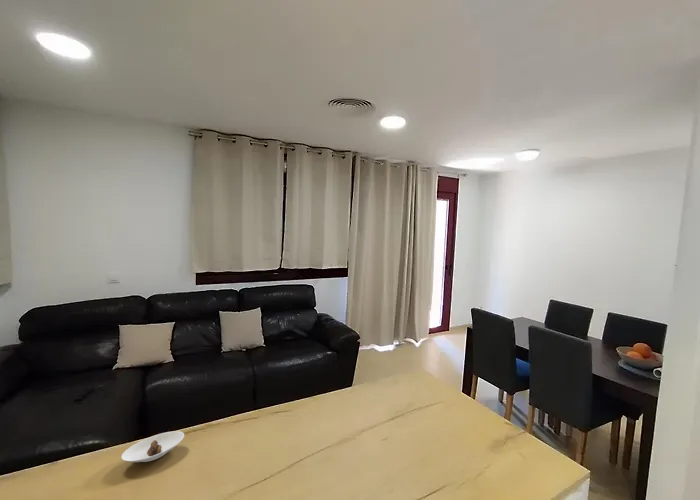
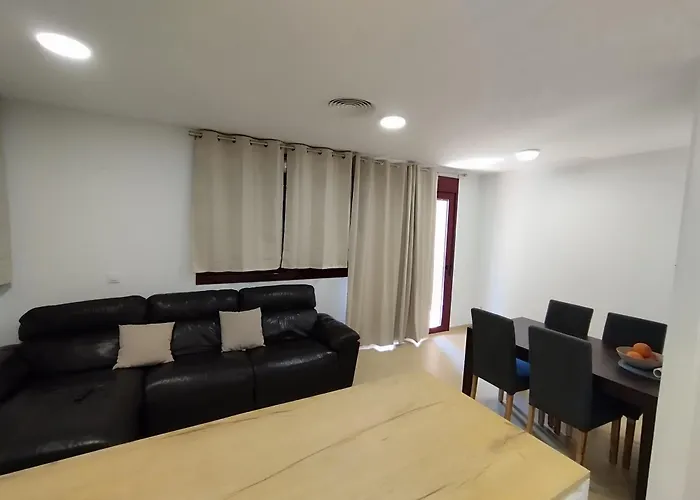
- saucer (154, 448)
